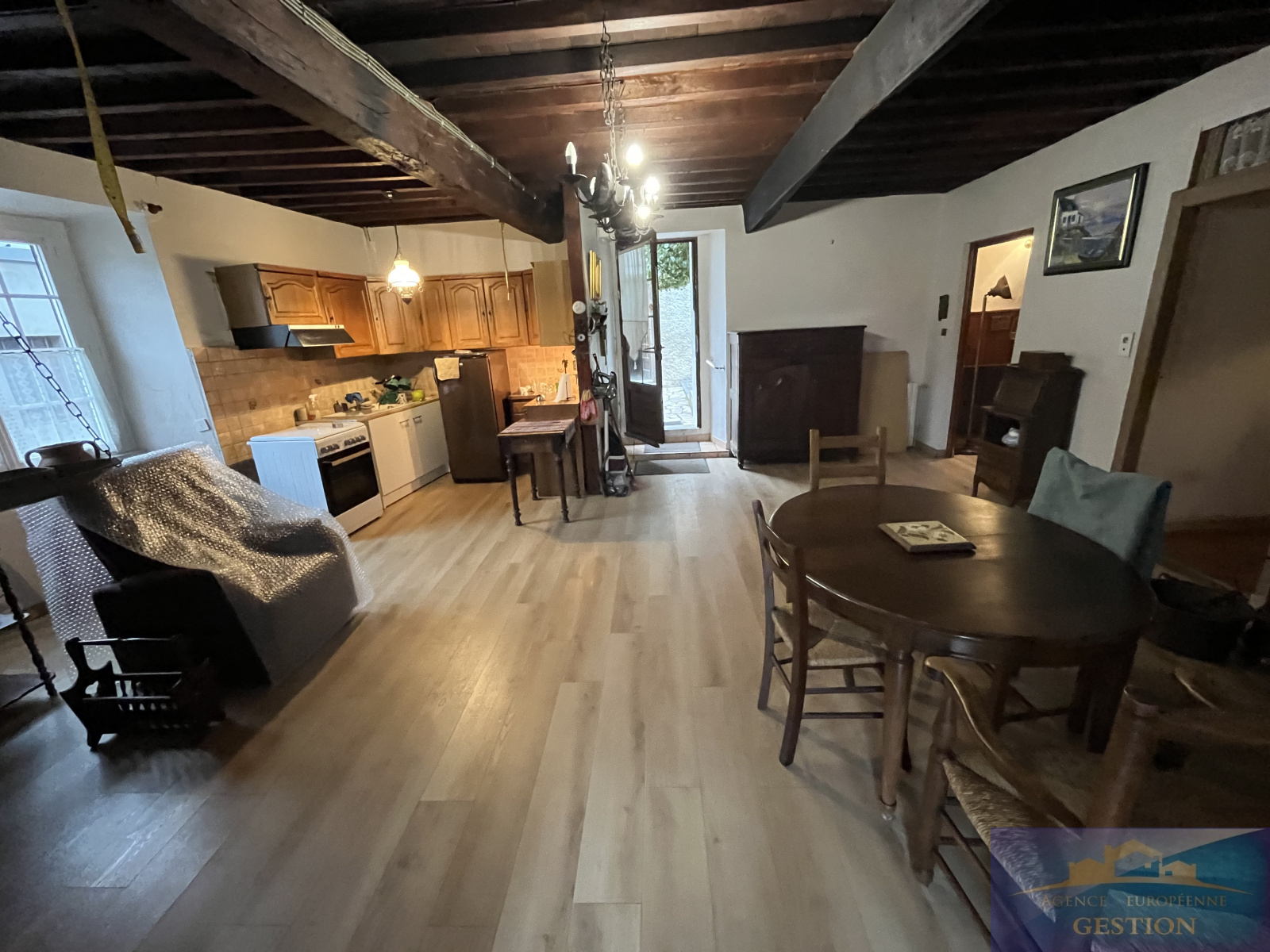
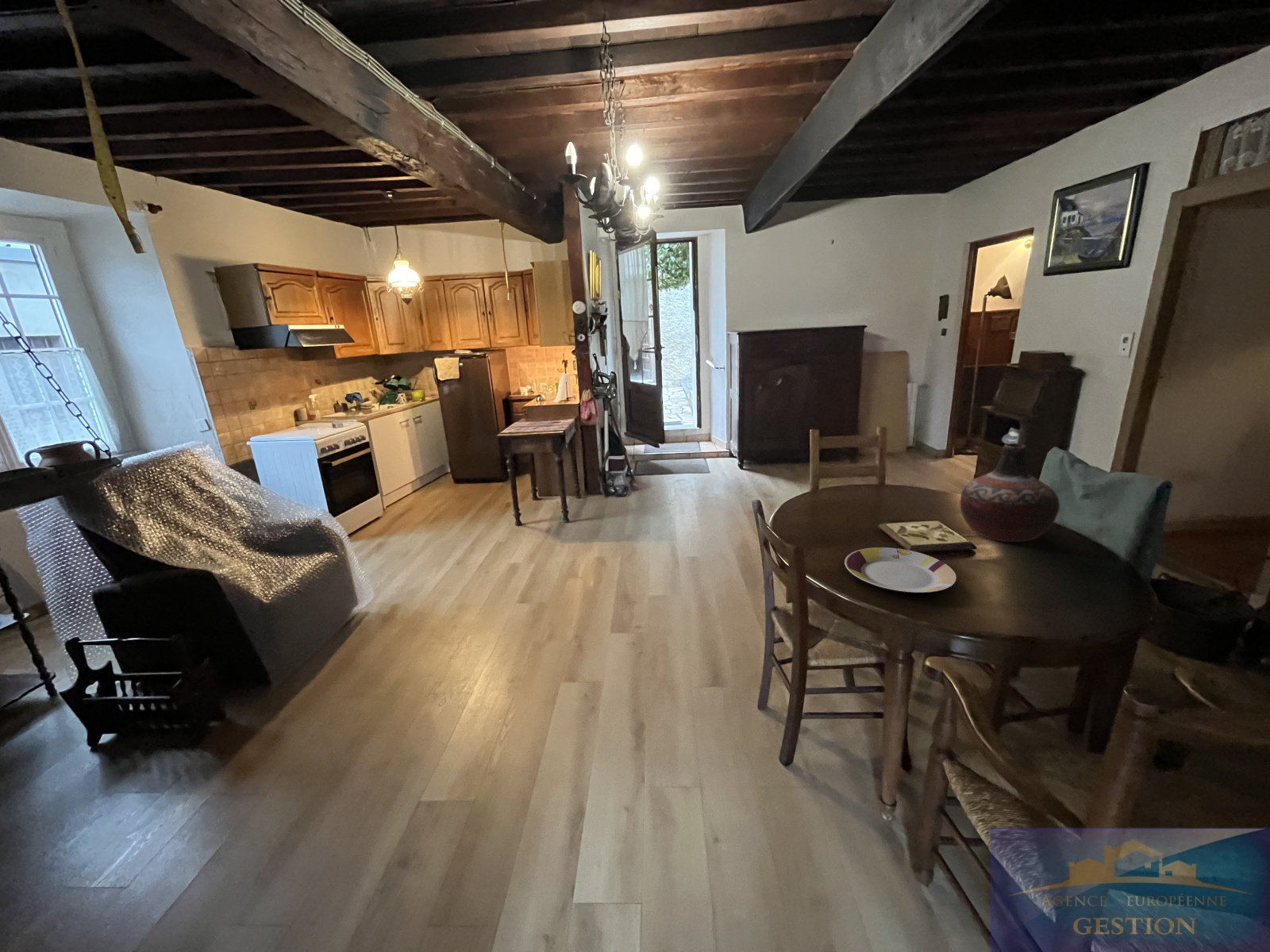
+ vase (1009, 490)
+ plate (898, 571)
